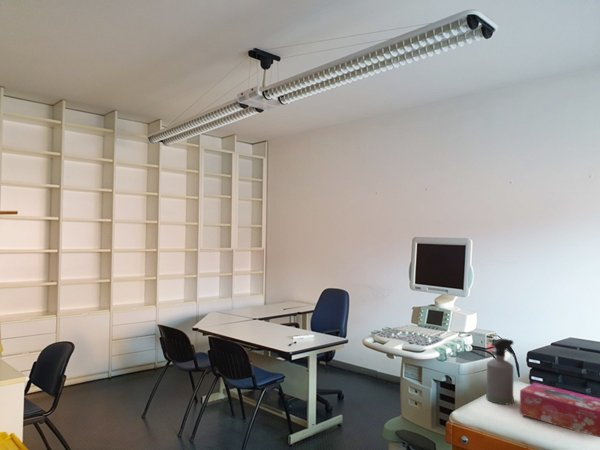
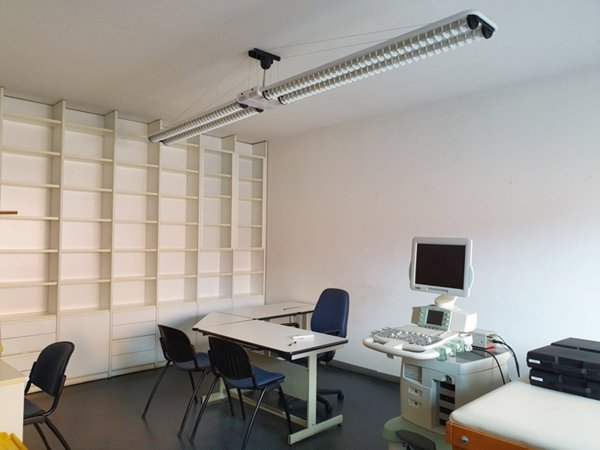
- spray bottle (501, 369)
- tissue box (564, 408)
